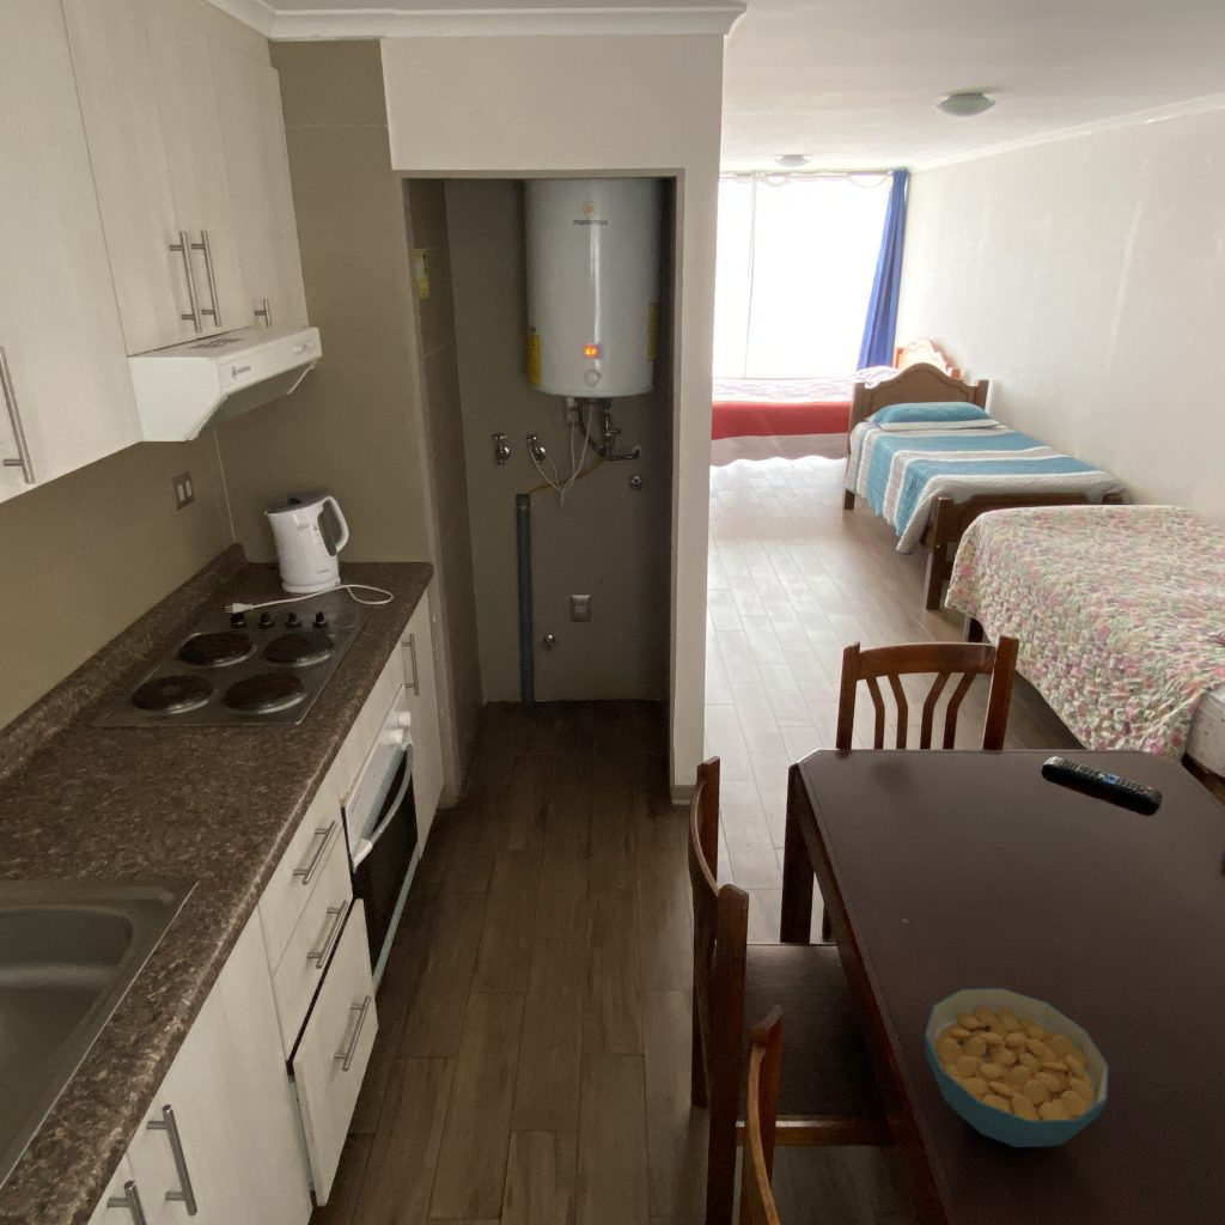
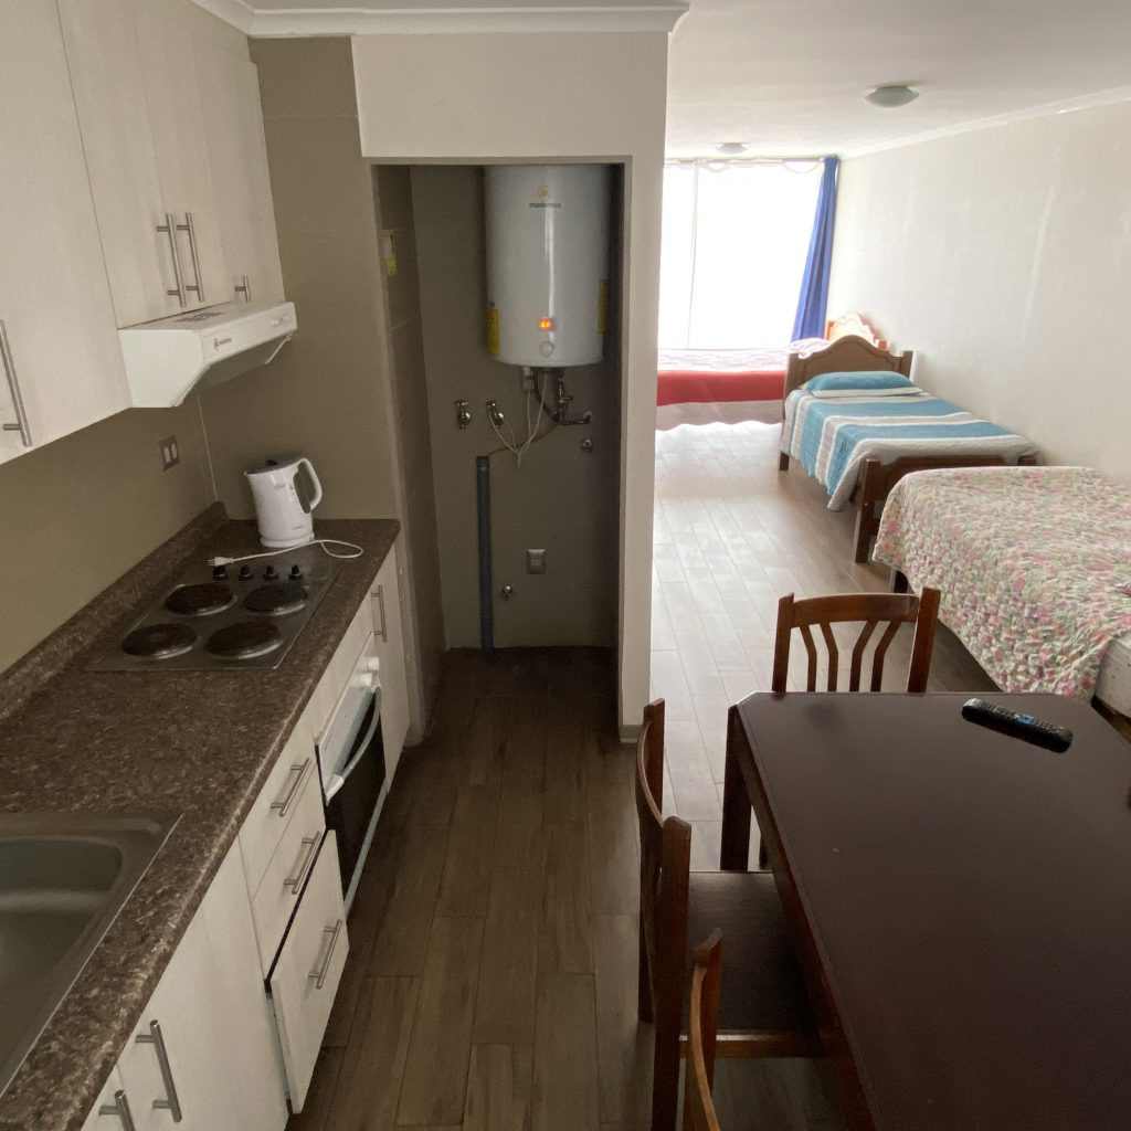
- cereal bowl (1008, 1080)
